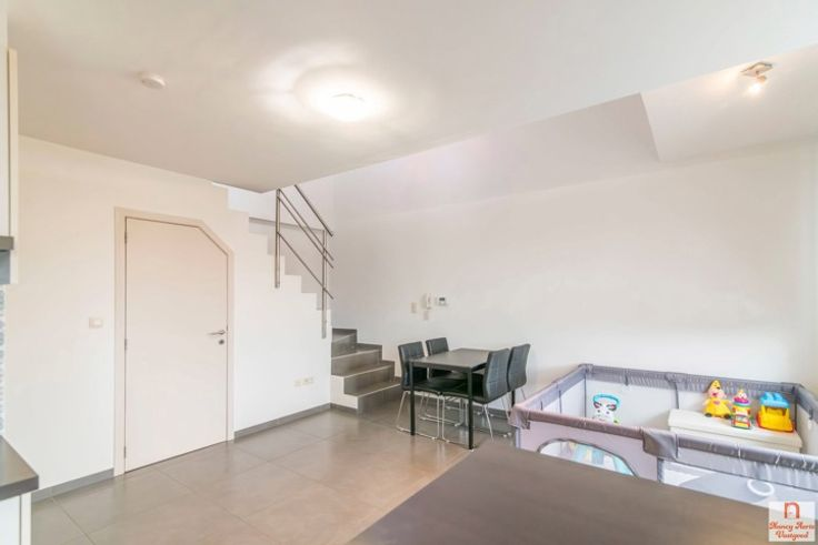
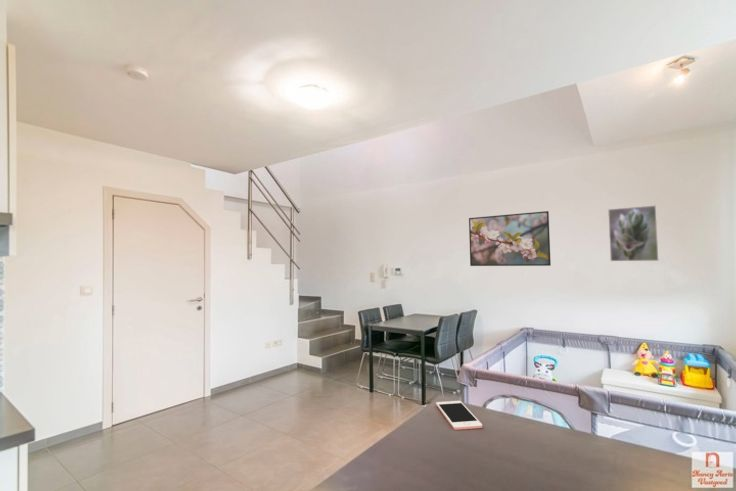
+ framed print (632, 234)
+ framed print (507, 240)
+ cell phone (457, 414)
